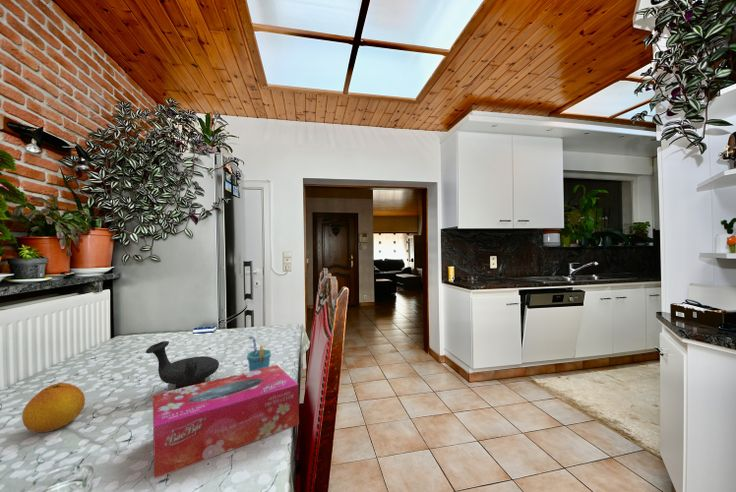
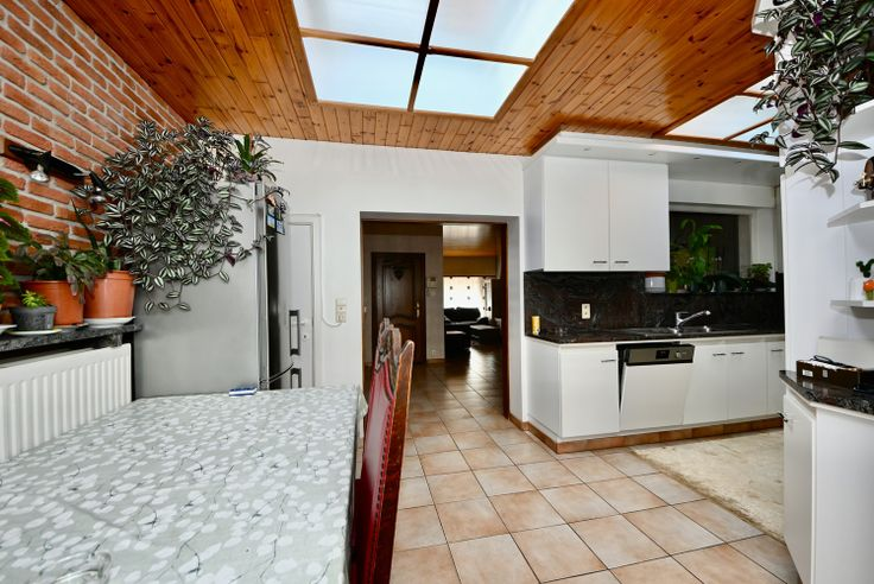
- tissue box (228, 410)
- teapot (184, 366)
- cup (258, 362)
- fruit (55, 404)
